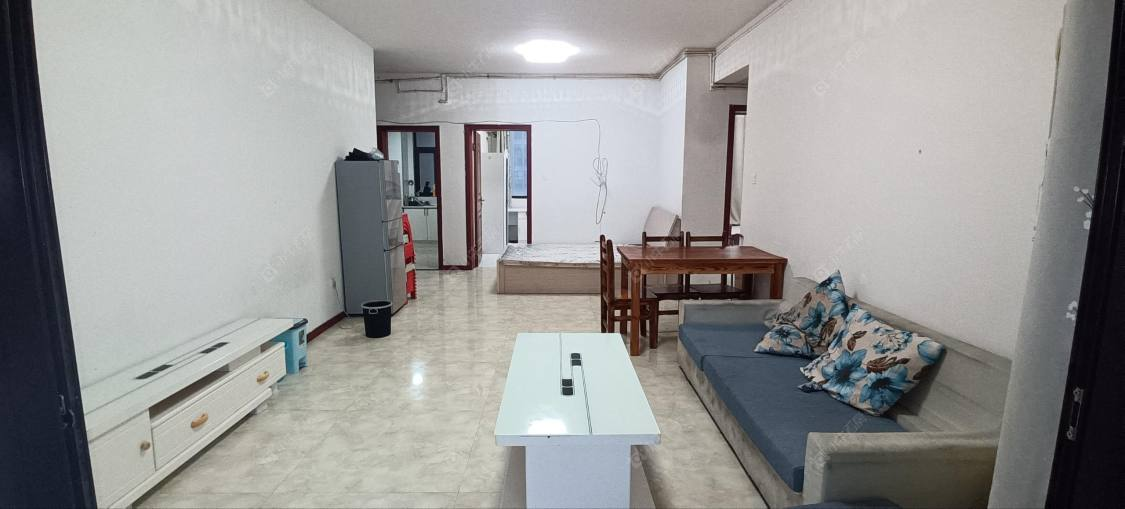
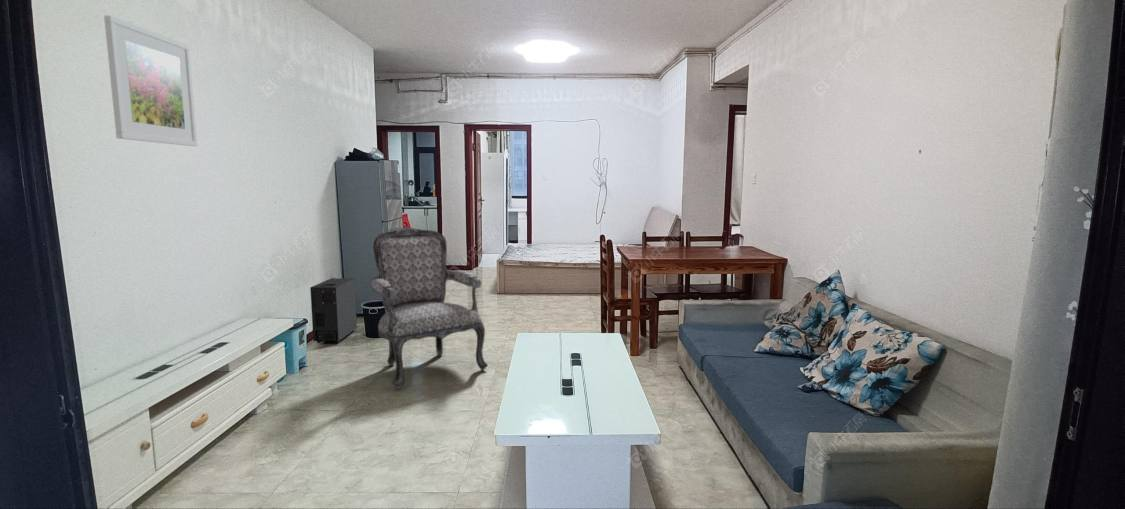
+ armchair (423, 299)
+ speaker (334, 309)
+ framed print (156, 88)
